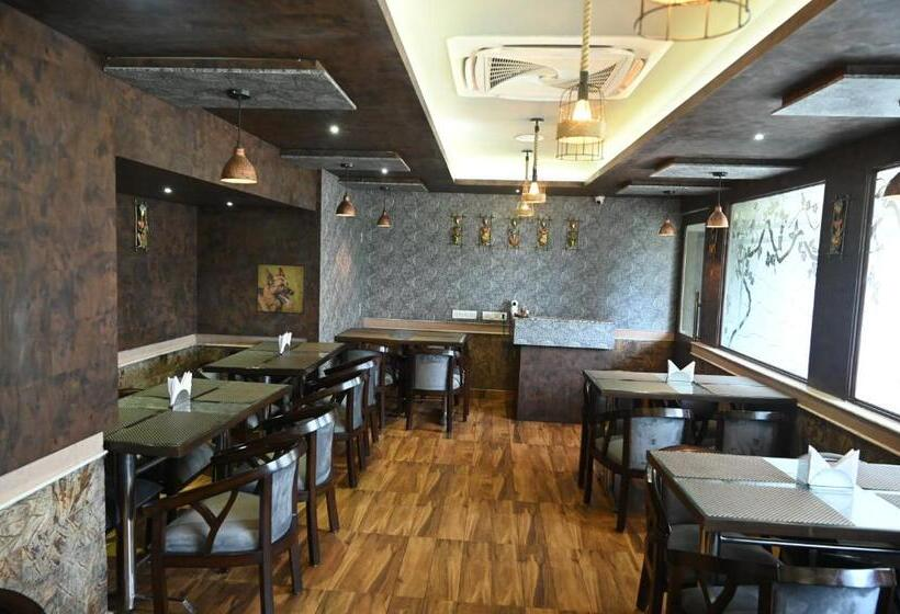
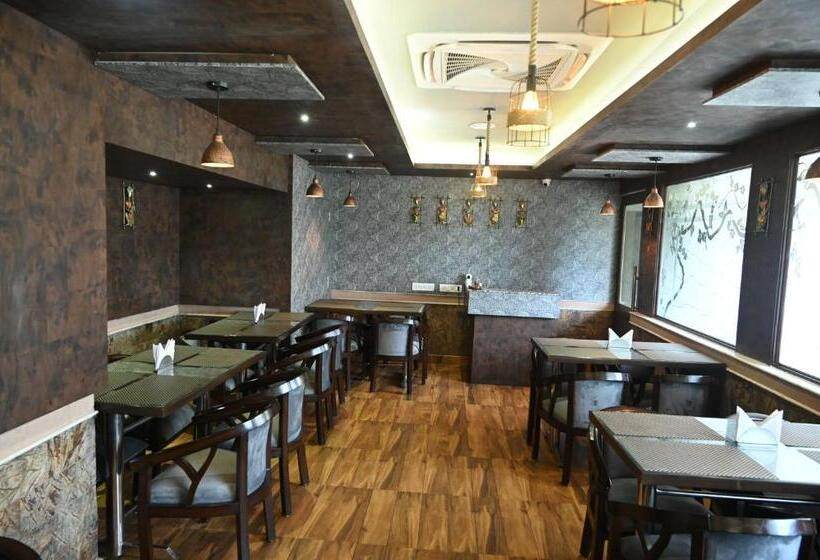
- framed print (280, 288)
